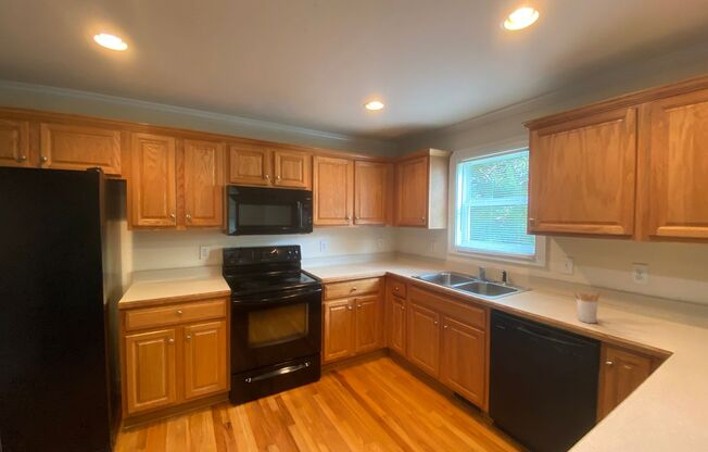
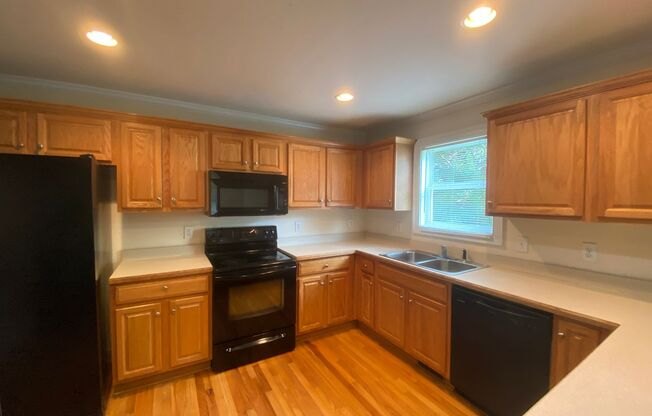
- utensil holder (586, 305)
